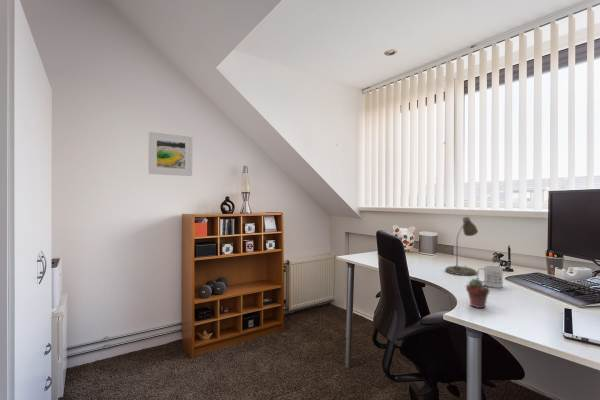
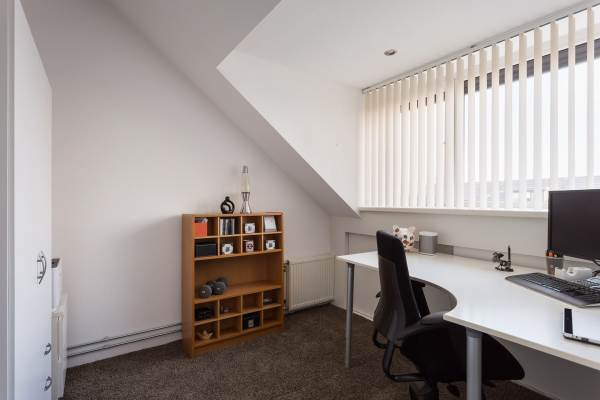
- potted succulent (477, 292)
- desk lamp (457, 242)
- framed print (171, 154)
- mug (489, 275)
